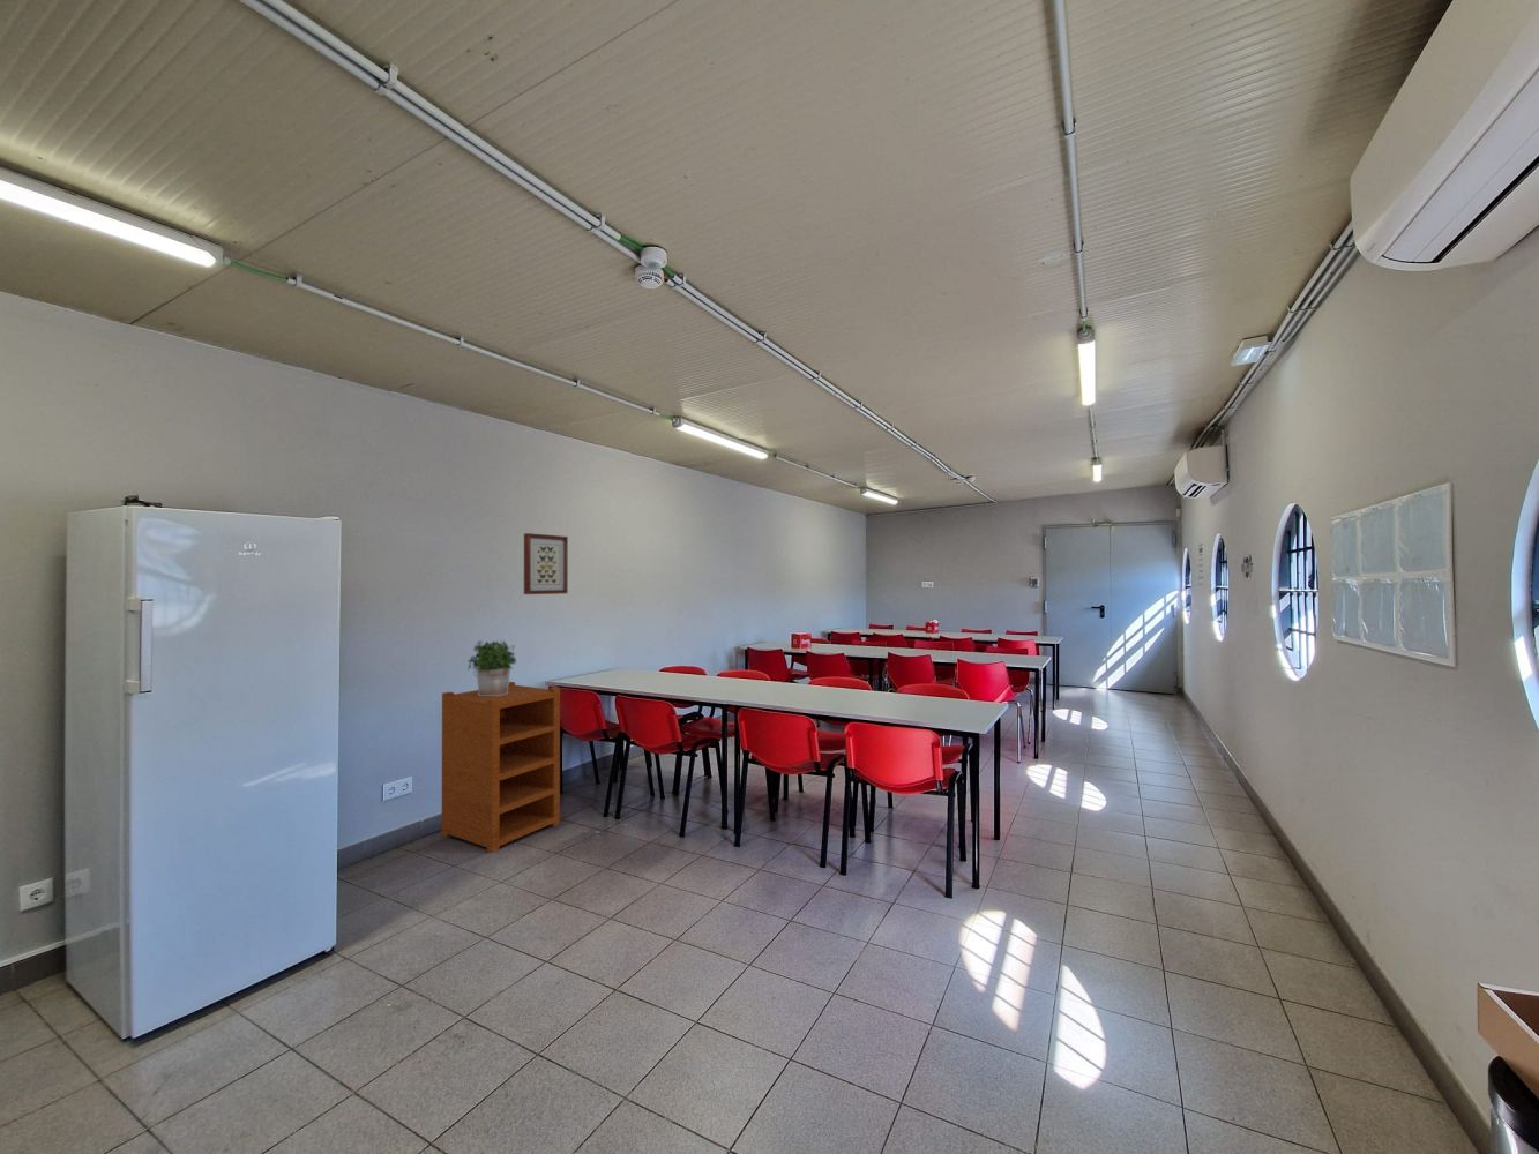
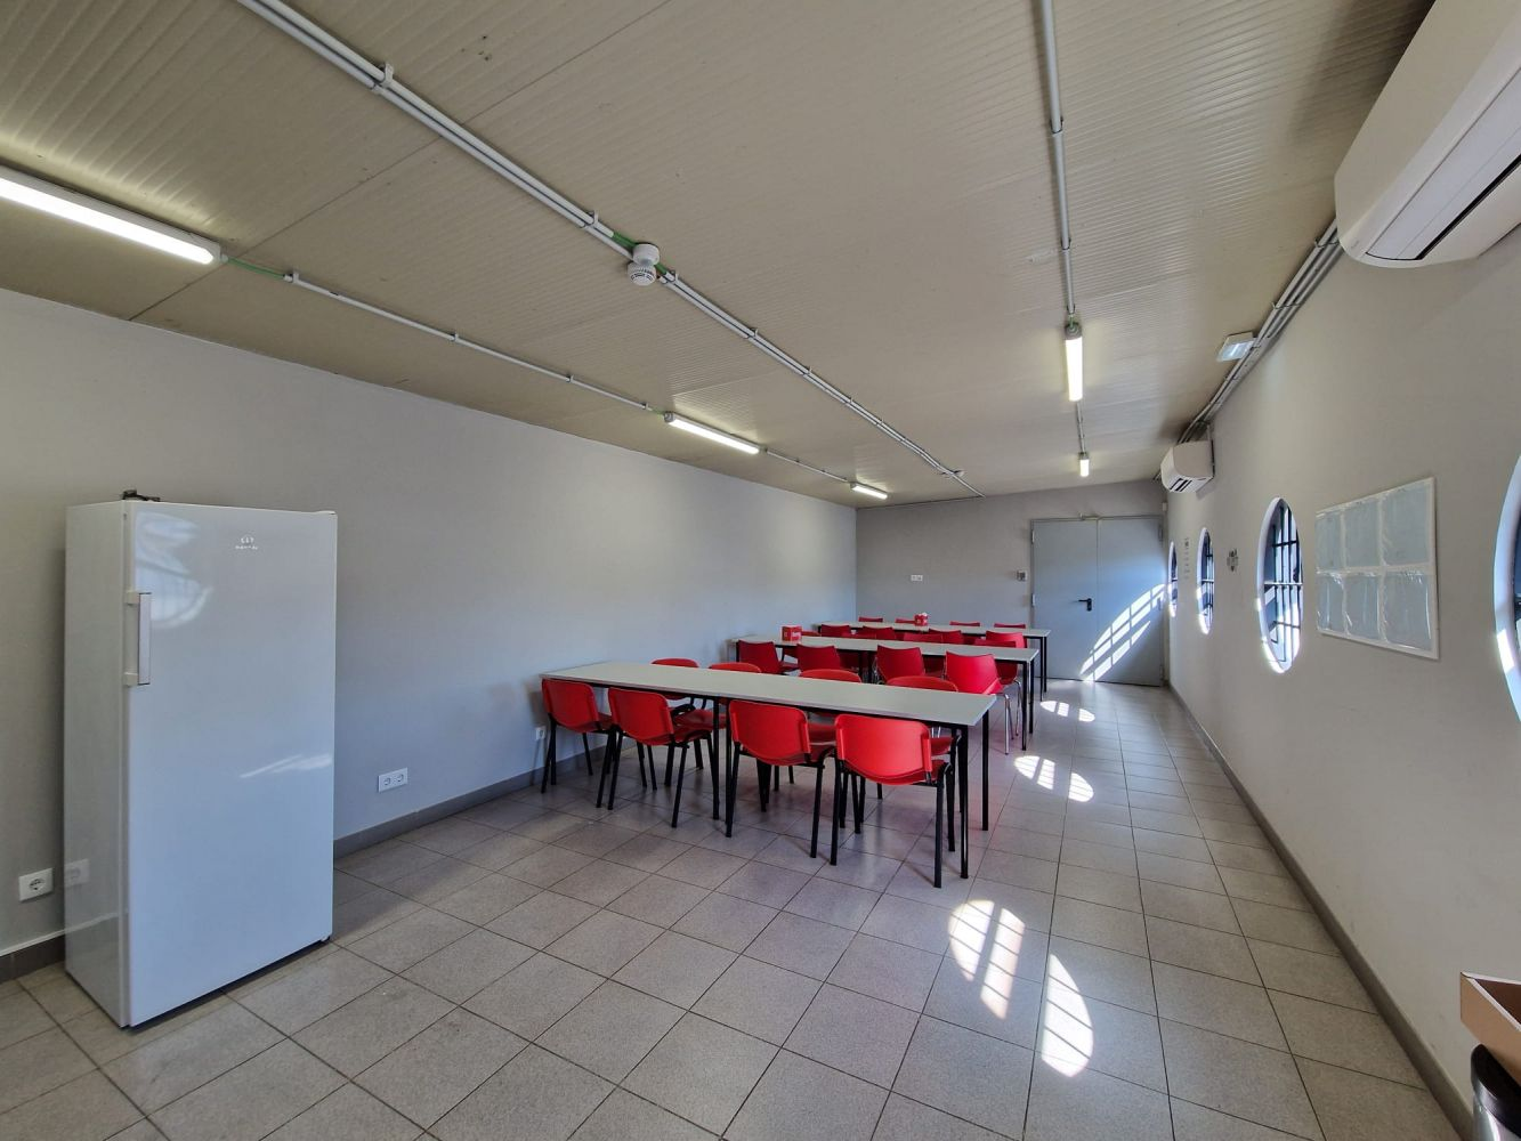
- potted plant (490, 665)
- wall art (546, 565)
- cupboard (501, 759)
